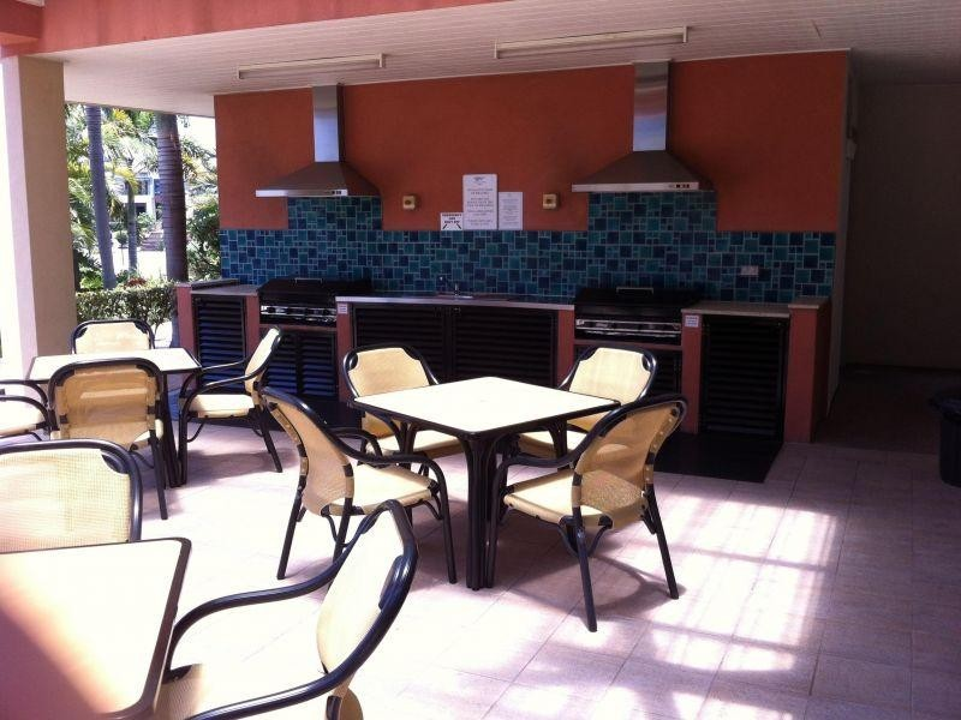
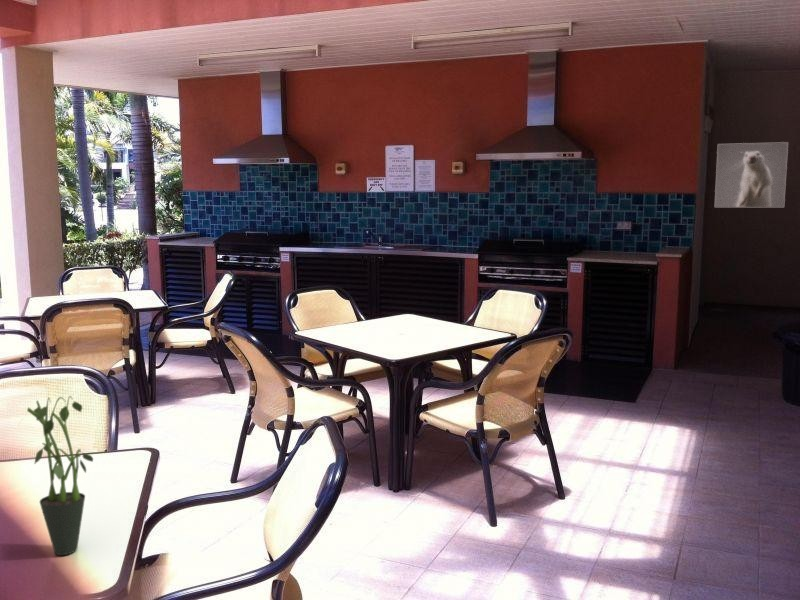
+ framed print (750, 175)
+ potted plant (56, 473)
